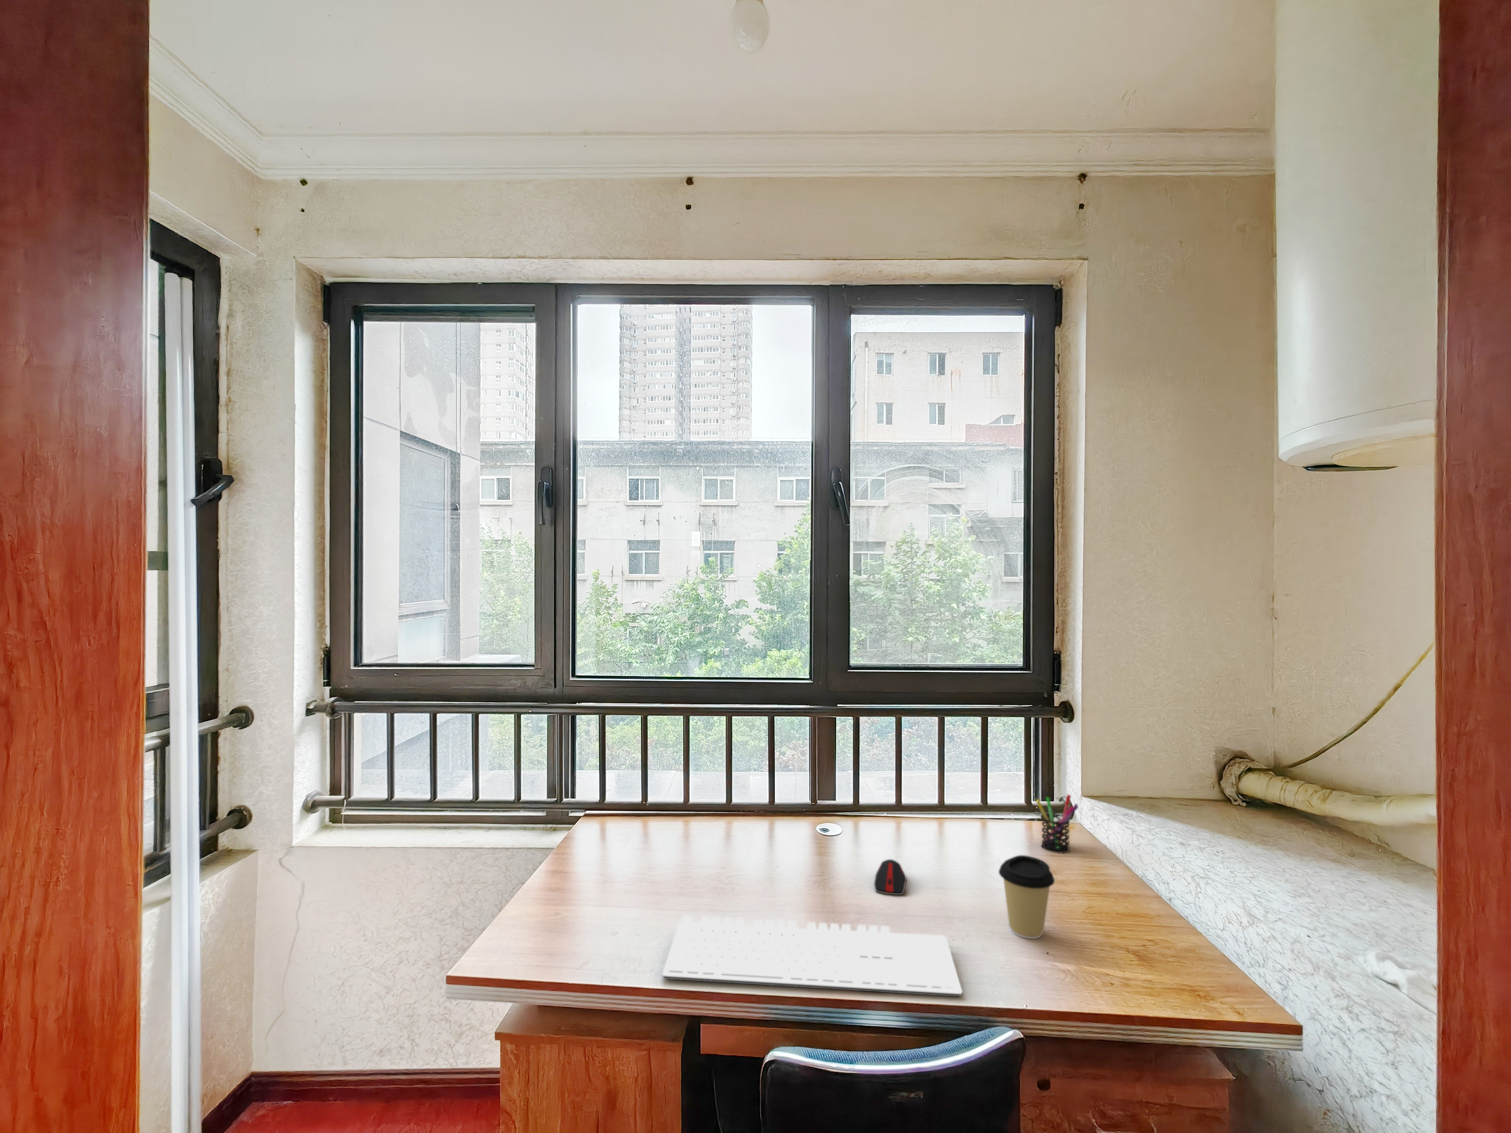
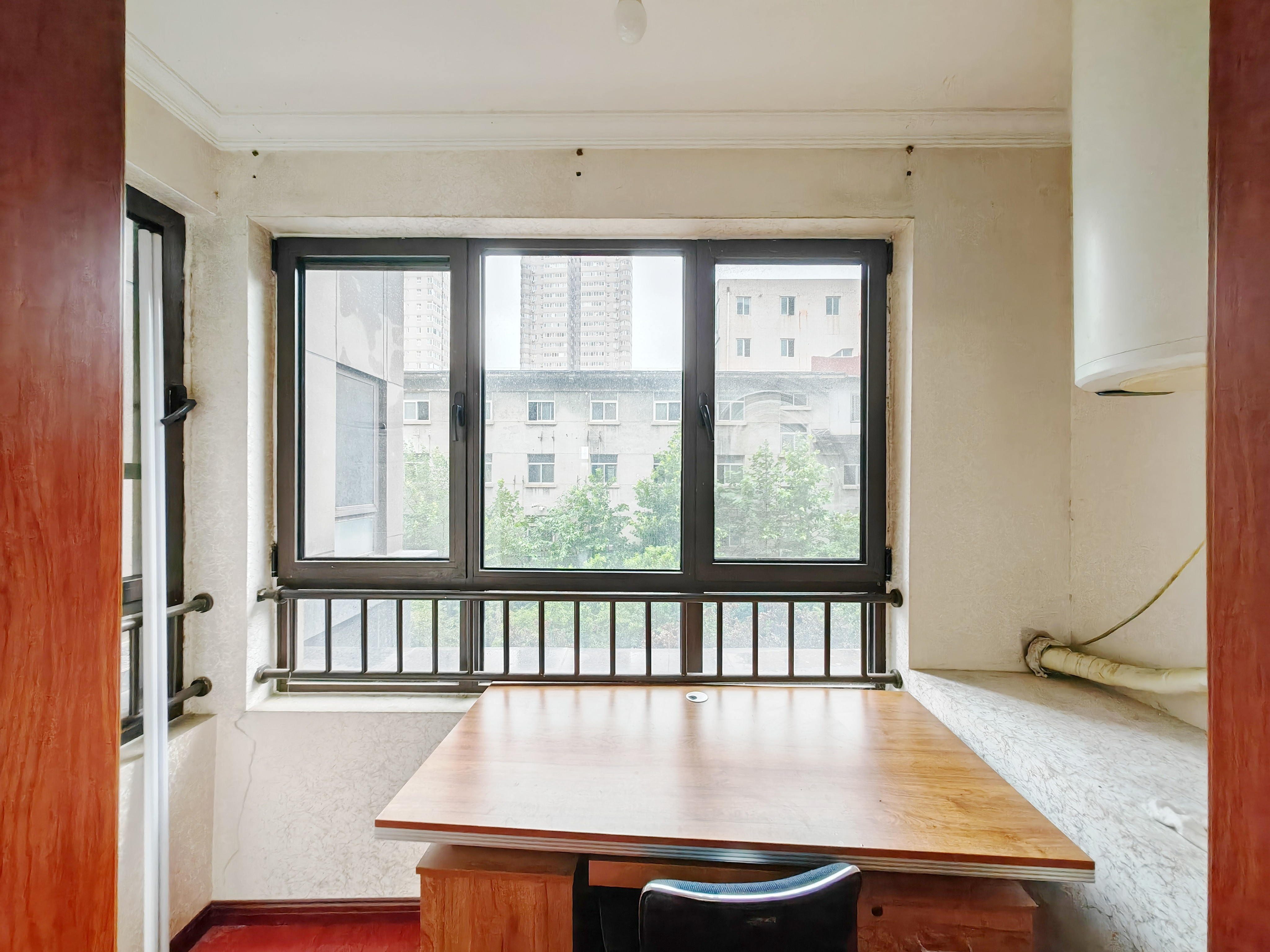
- coffee cup (1026, 899)
- computer mouse (890, 875)
- keyboard (809, 952)
- pen holder (1055, 821)
